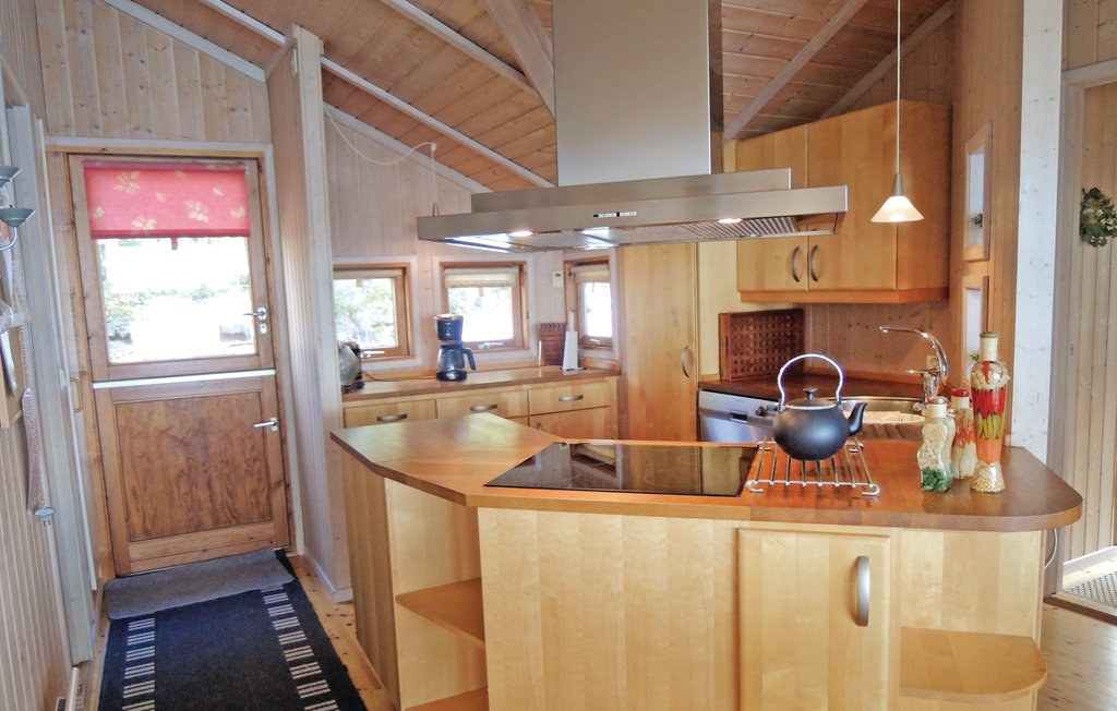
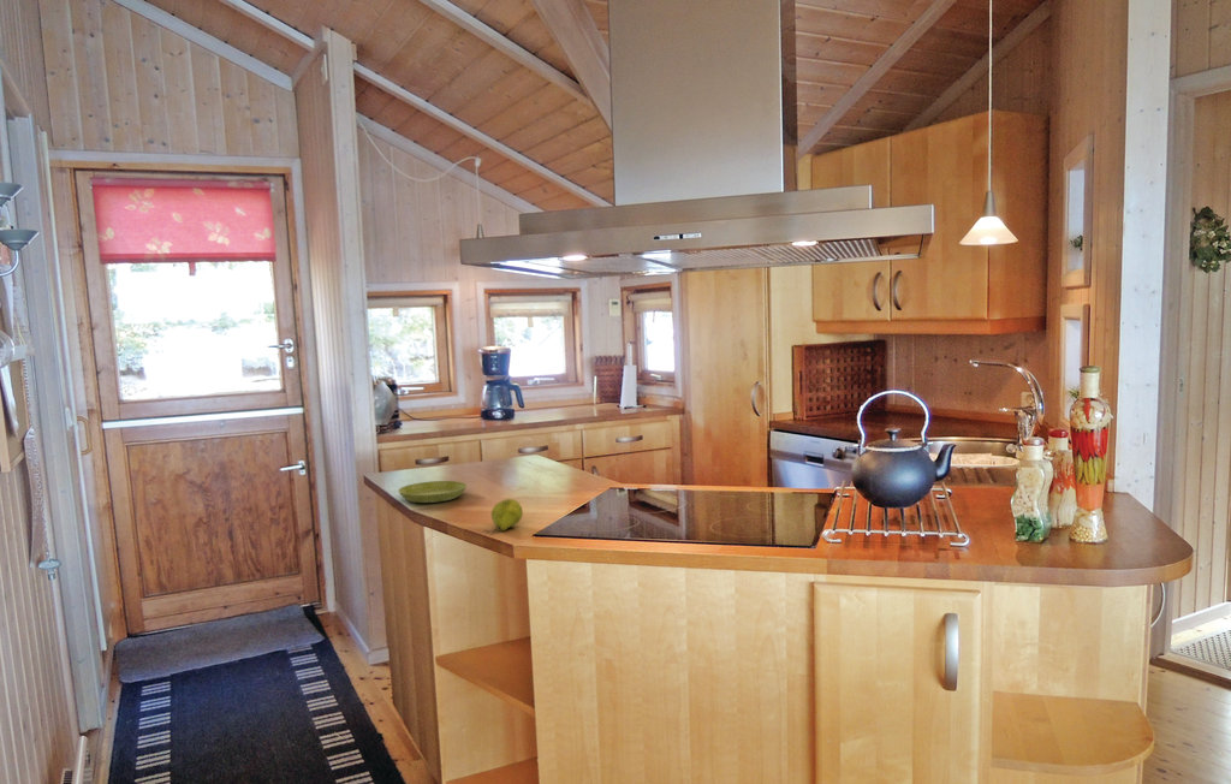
+ fruit (502, 513)
+ saucer (433, 492)
